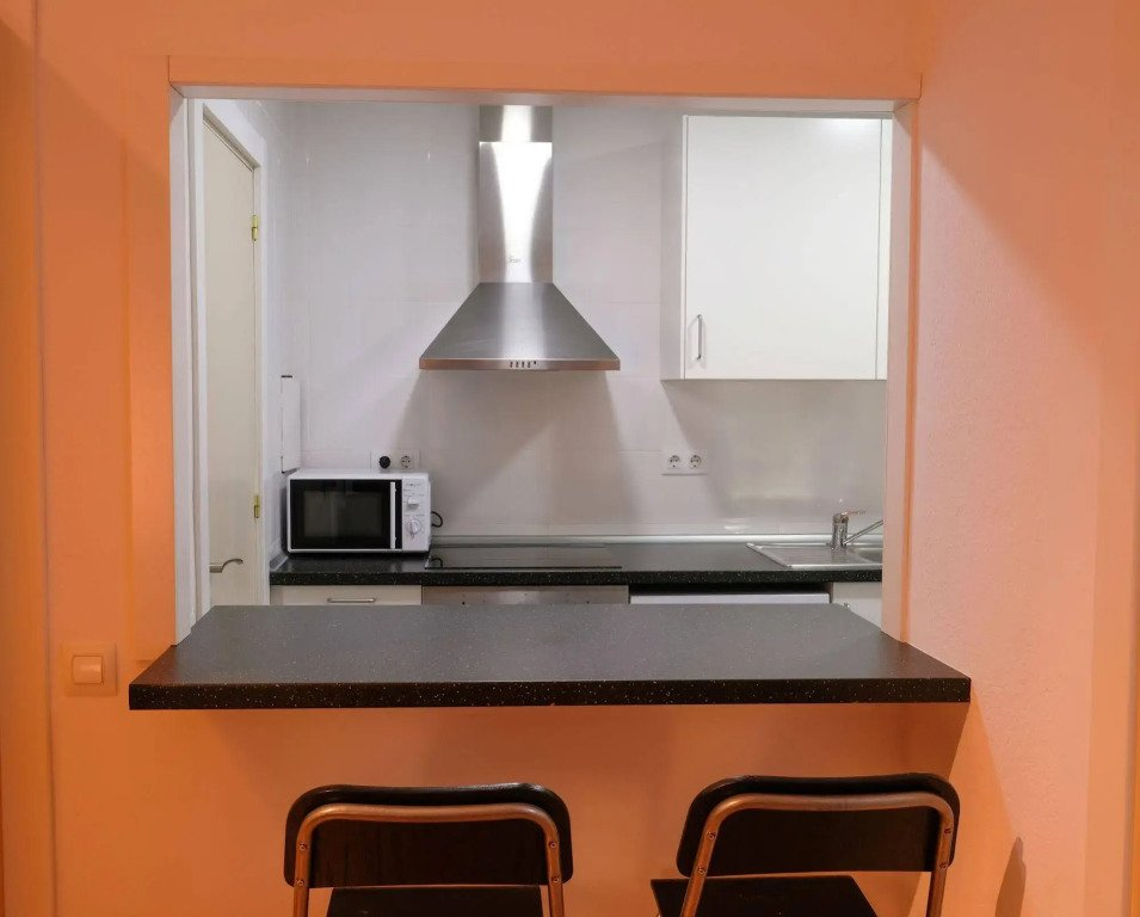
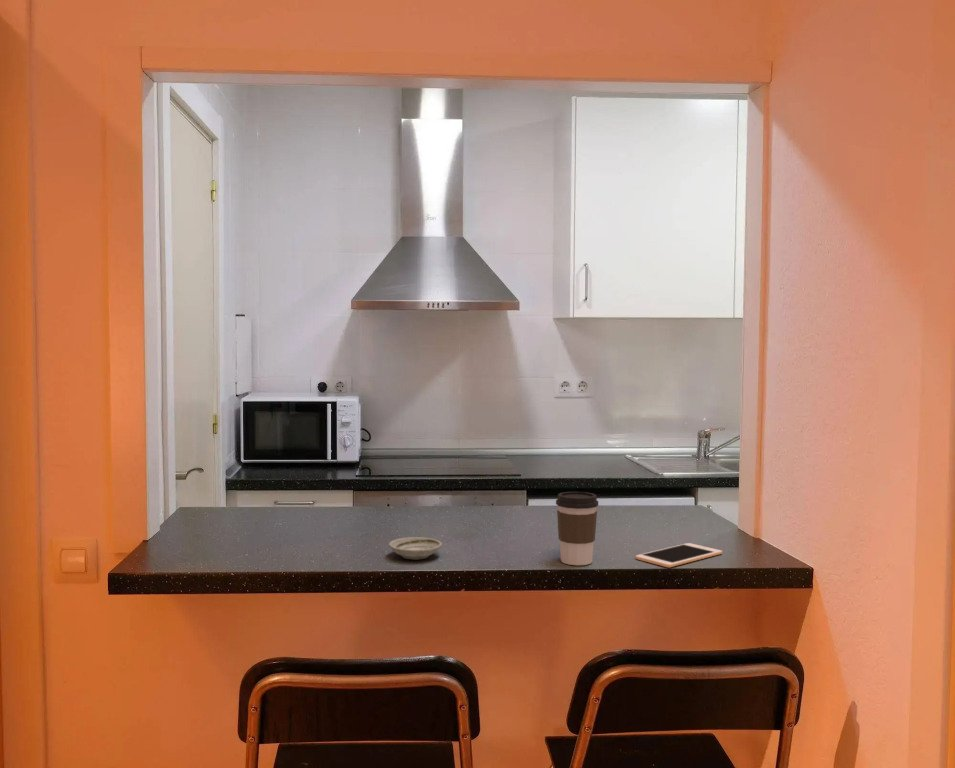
+ saucer (415, 549)
+ coffee cup (576, 528)
+ cell phone (679, 554)
